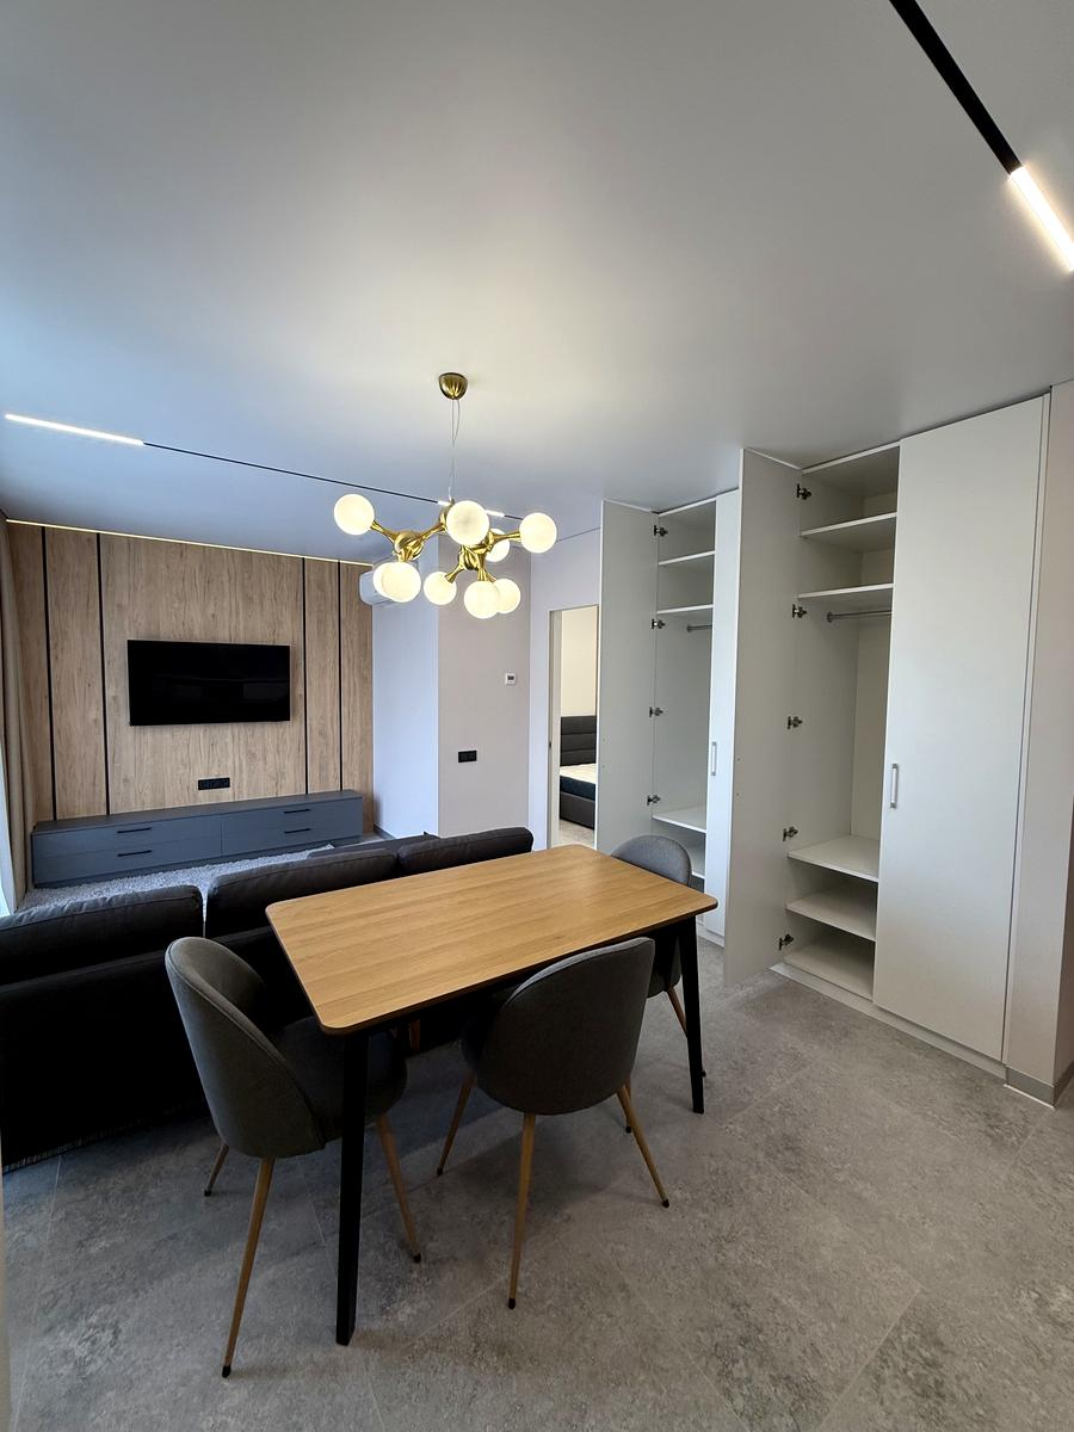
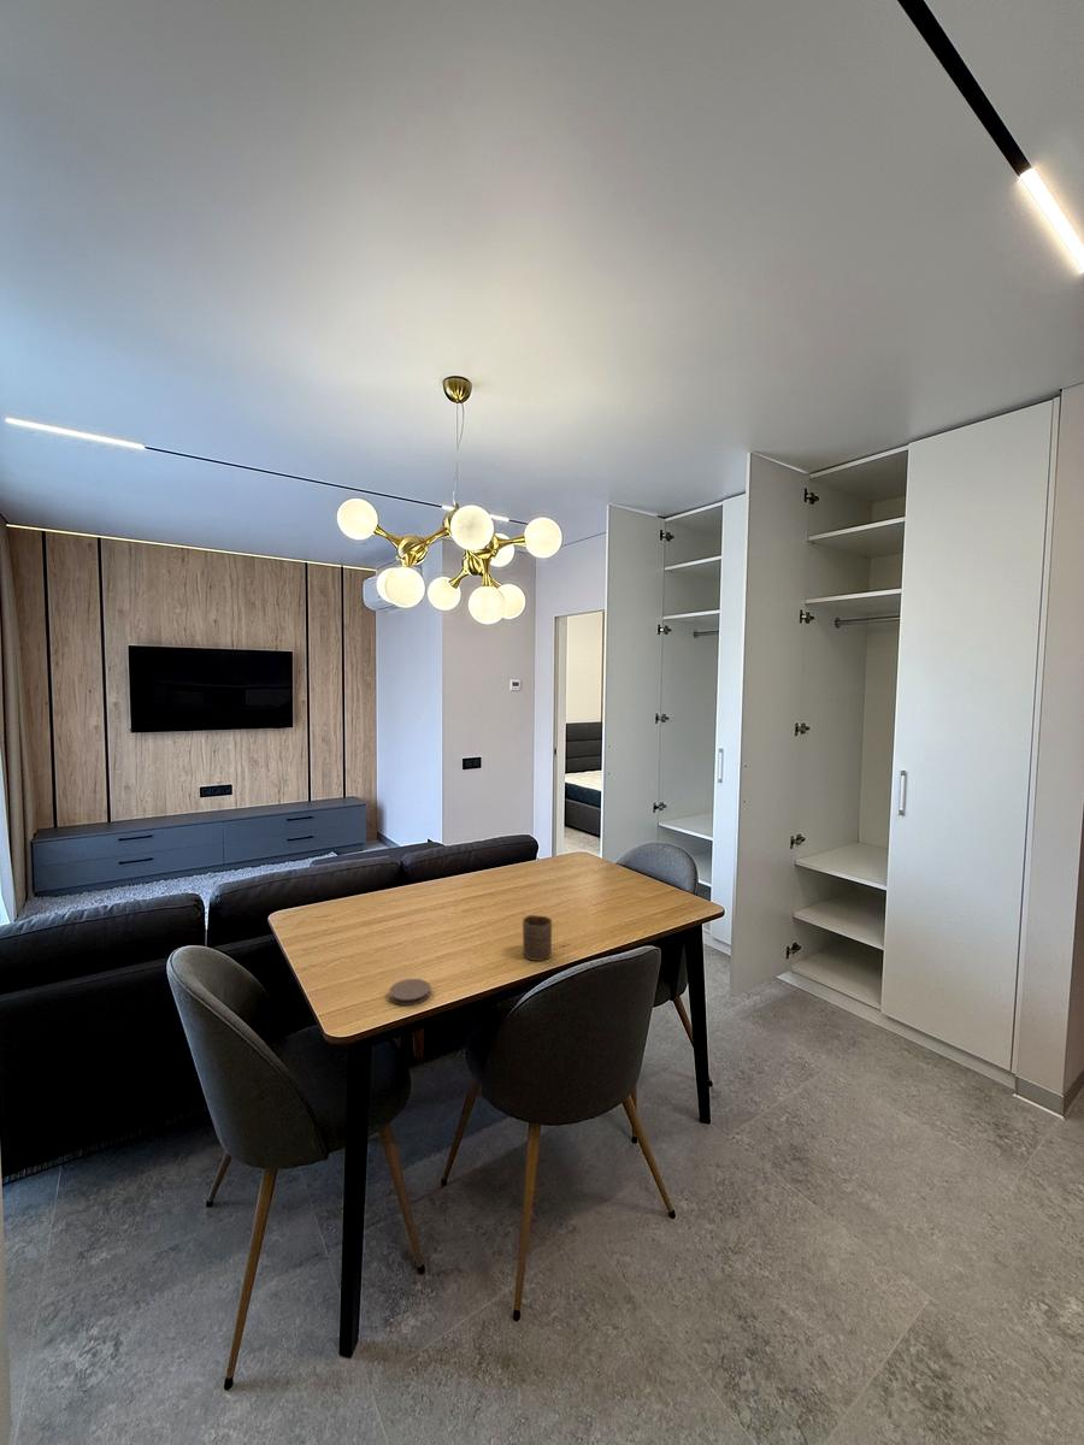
+ coaster (410, 991)
+ cup (536, 937)
